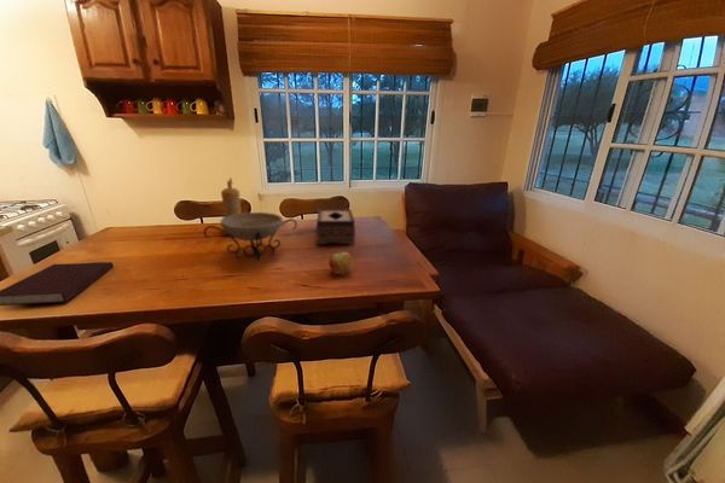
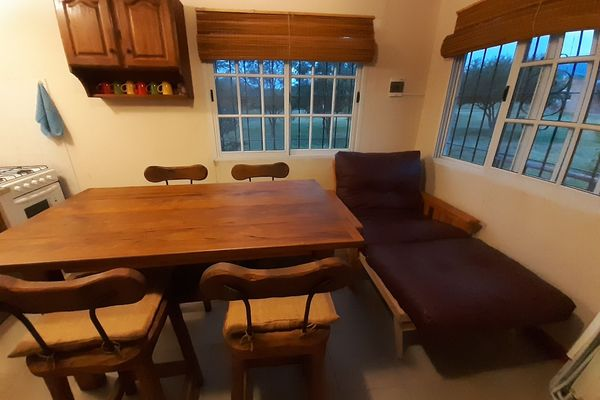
- decorative bowl (254, 238)
- tissue box (335, 225)
- notebook (59, 281)
- pepper mill (232, 206)
- apple (341, 262)
